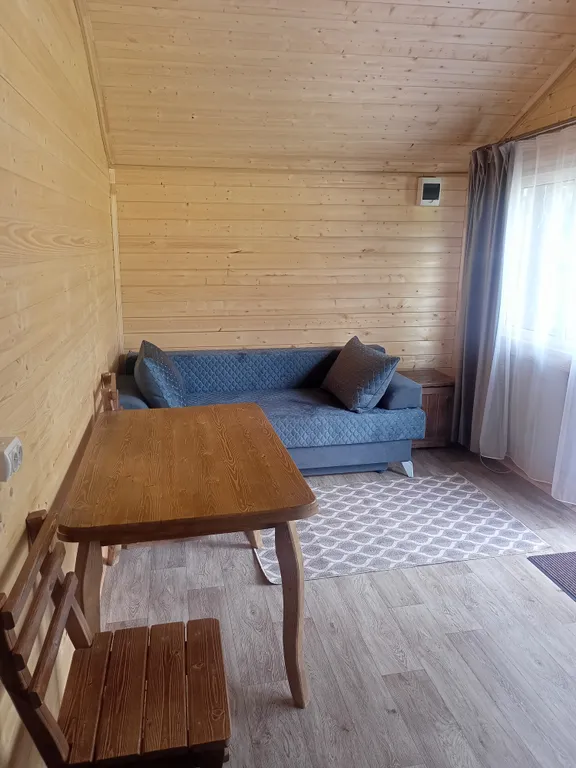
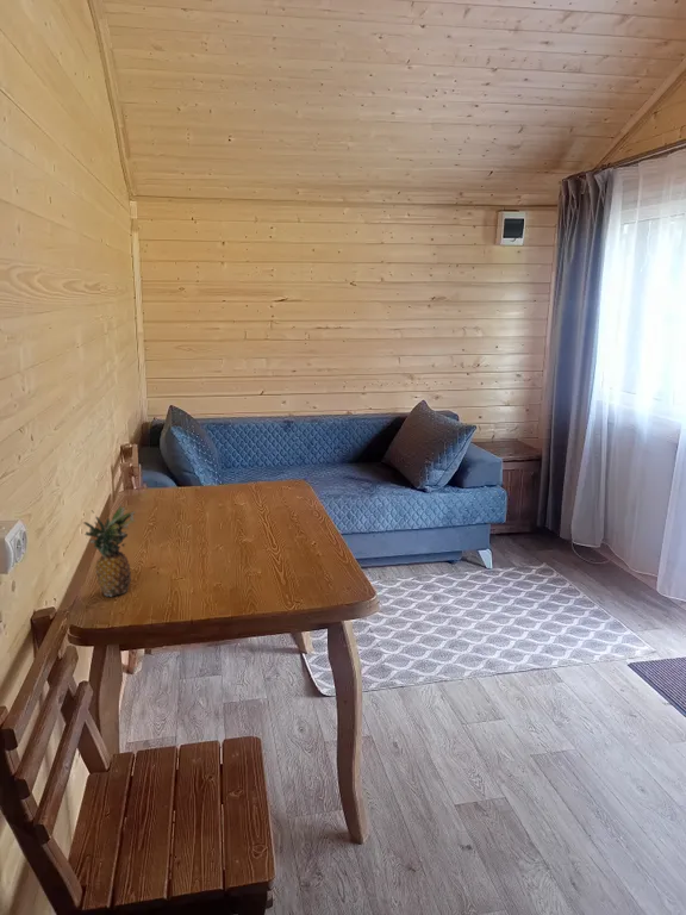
+ fruit (113, 552)
